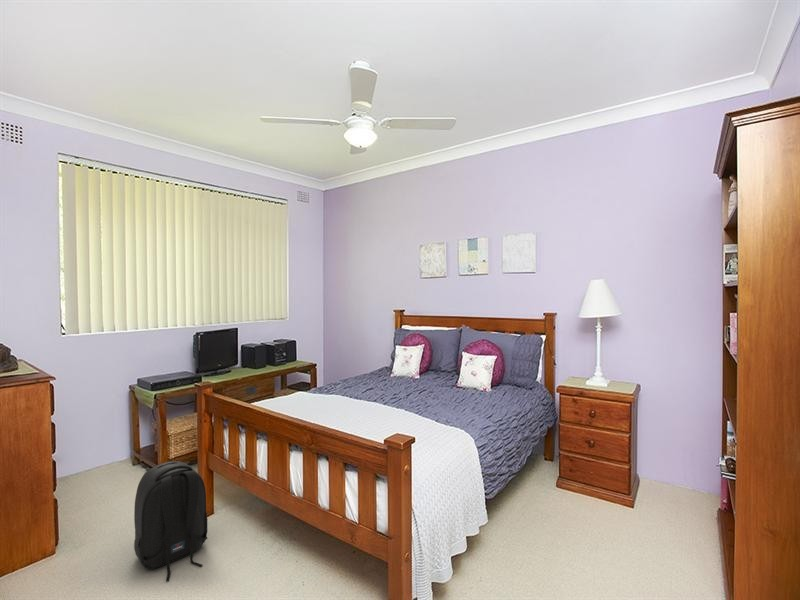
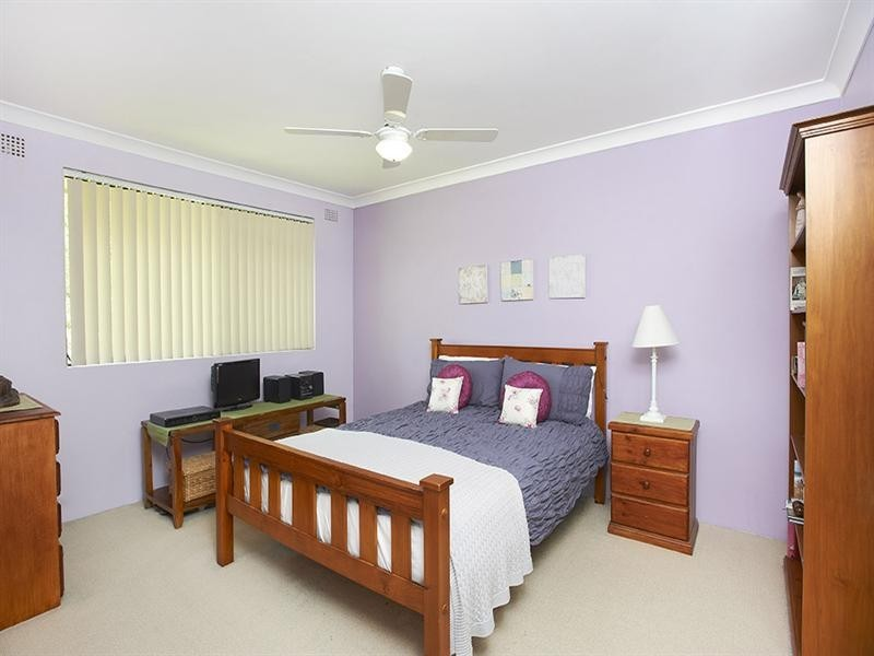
- backpack (171, 510)
